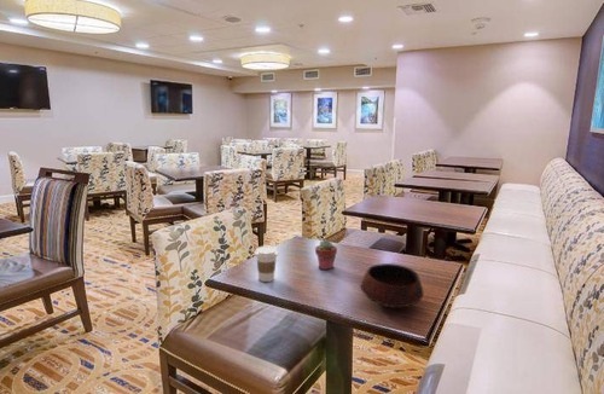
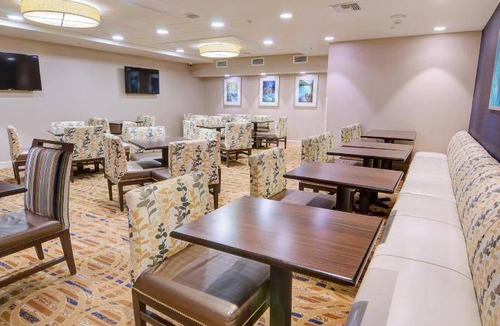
- potted succulent (325, 253)
- coffee cup (266, 263)
- bowl (391, 286)
